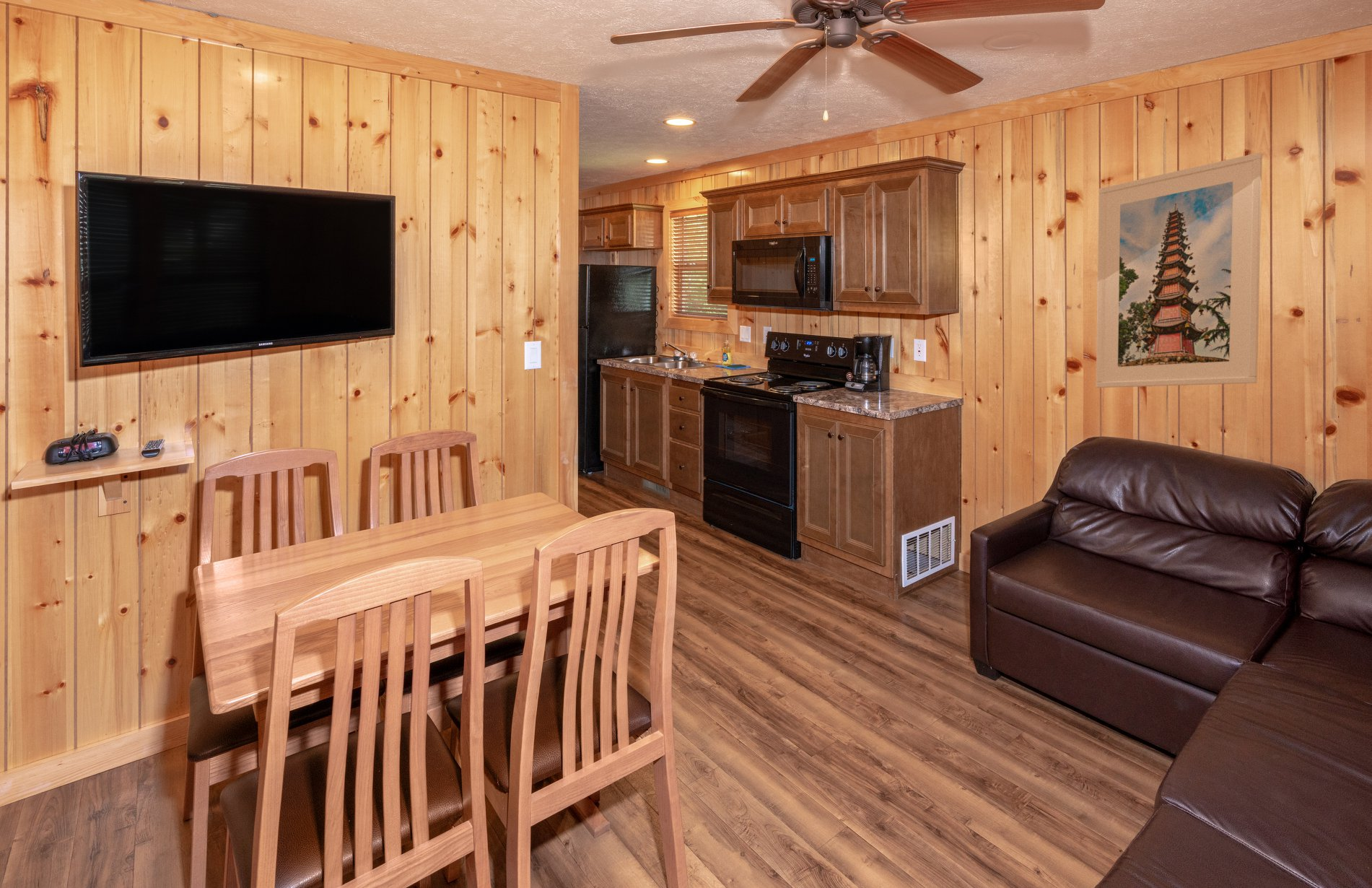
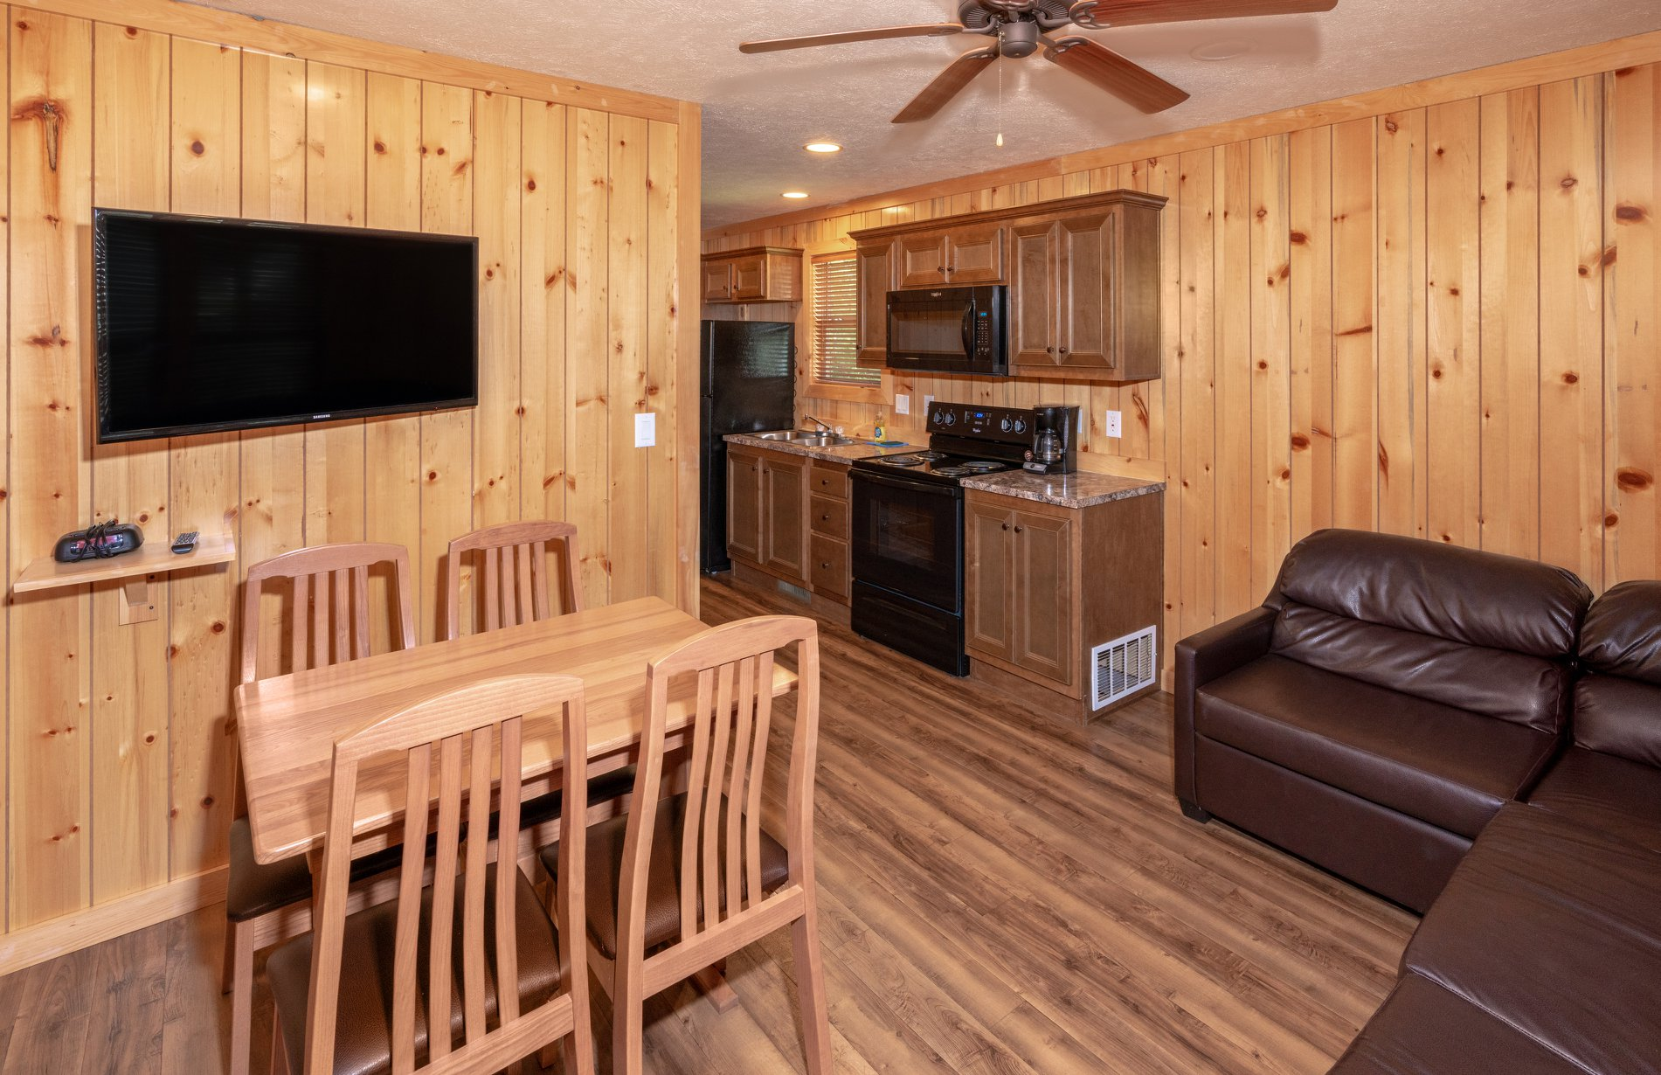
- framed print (1172, 279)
